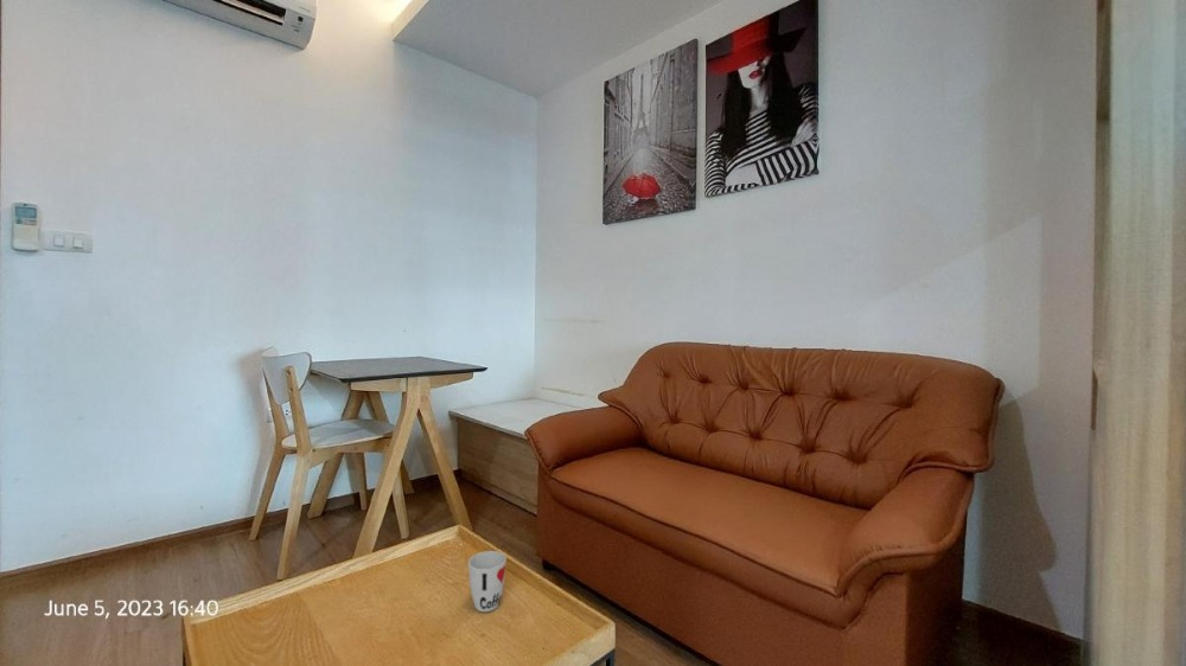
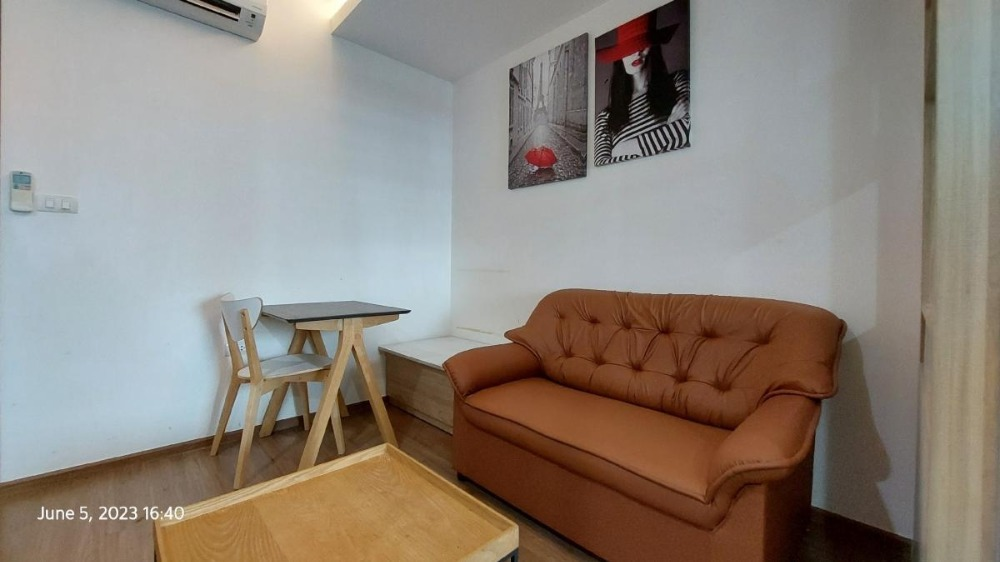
- cup (486, 582)
